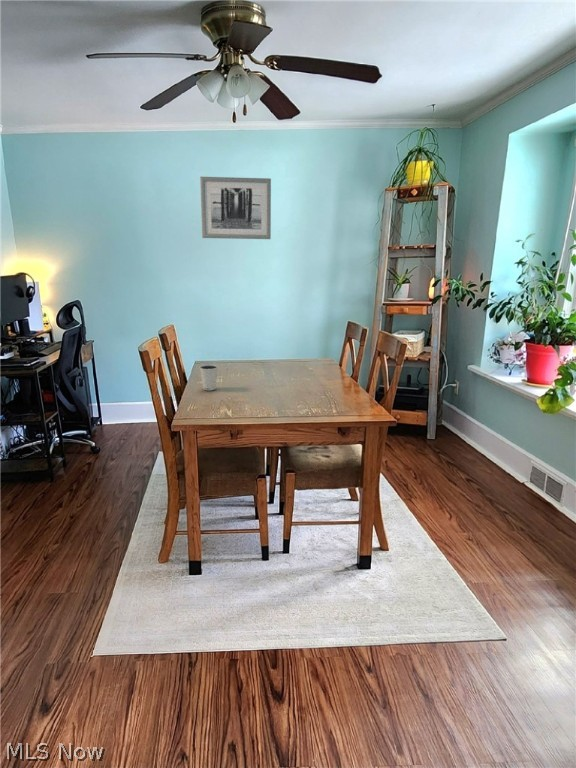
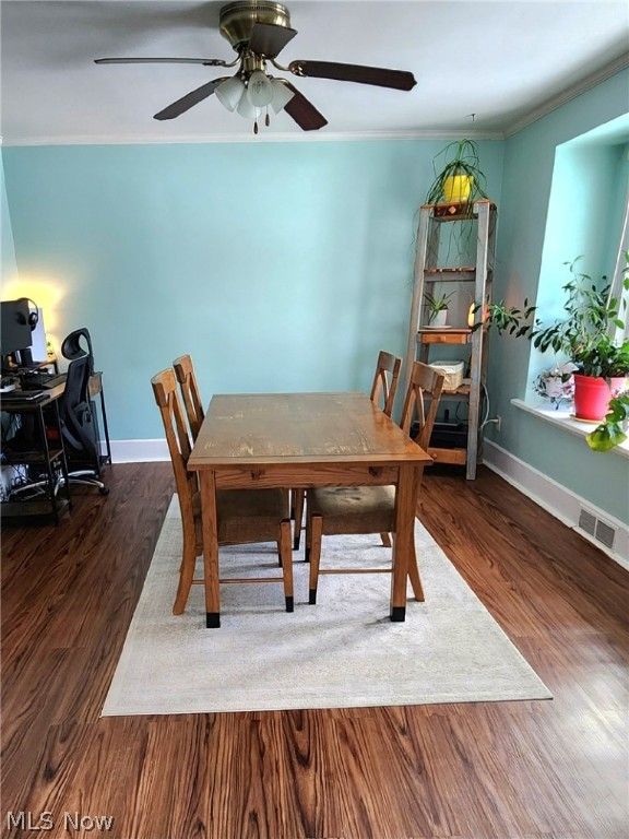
- wall art (236, 208)
- dixie cup (209, 378)
